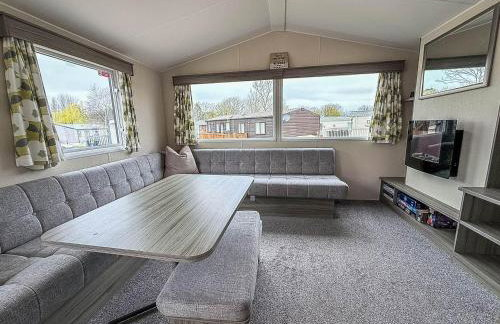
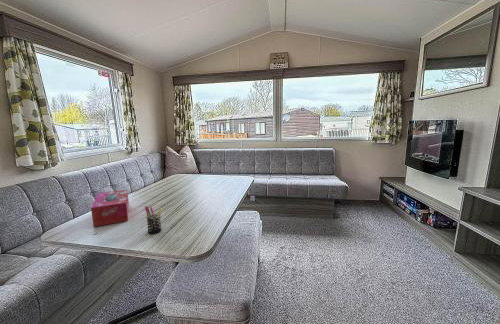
+ pen holder (152, 219)
+ tissue box (112, 205)
